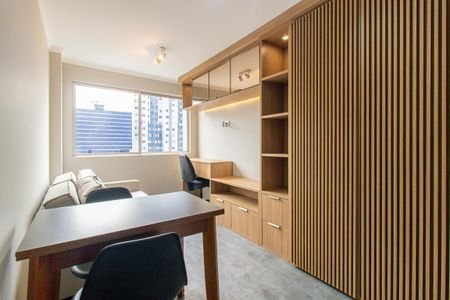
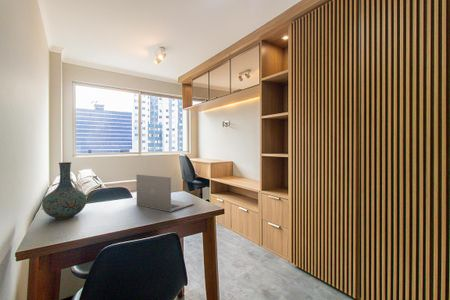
+ laptop (165, 189)
+ vase (65, 189)
